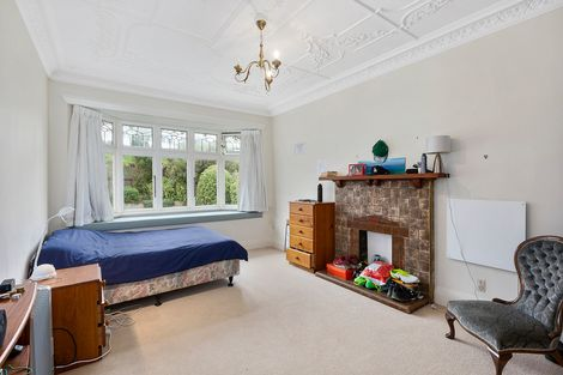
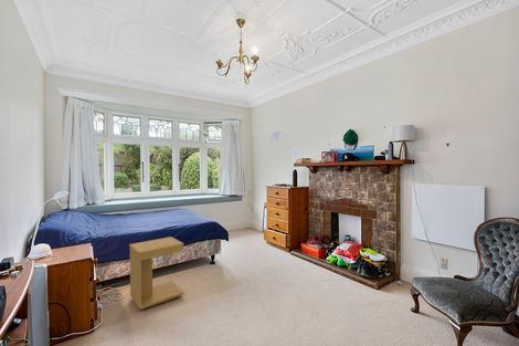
+ side table (151, 270)
